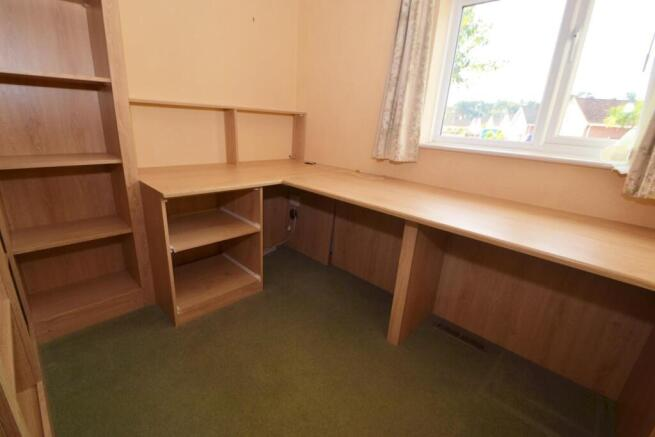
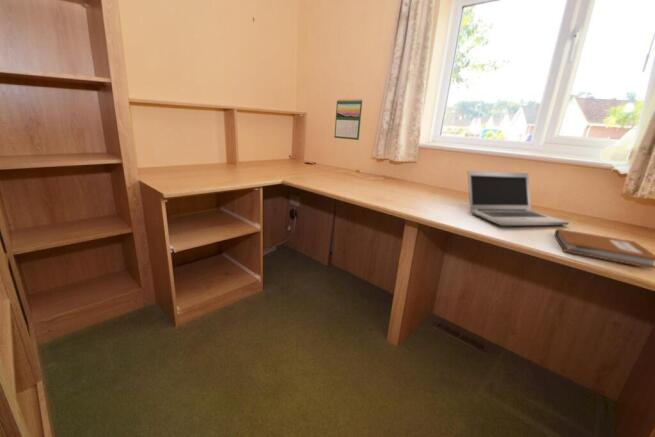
+ notebook (602, 246)
+ laptop (515, 197)
+ calendar (347, 119)
